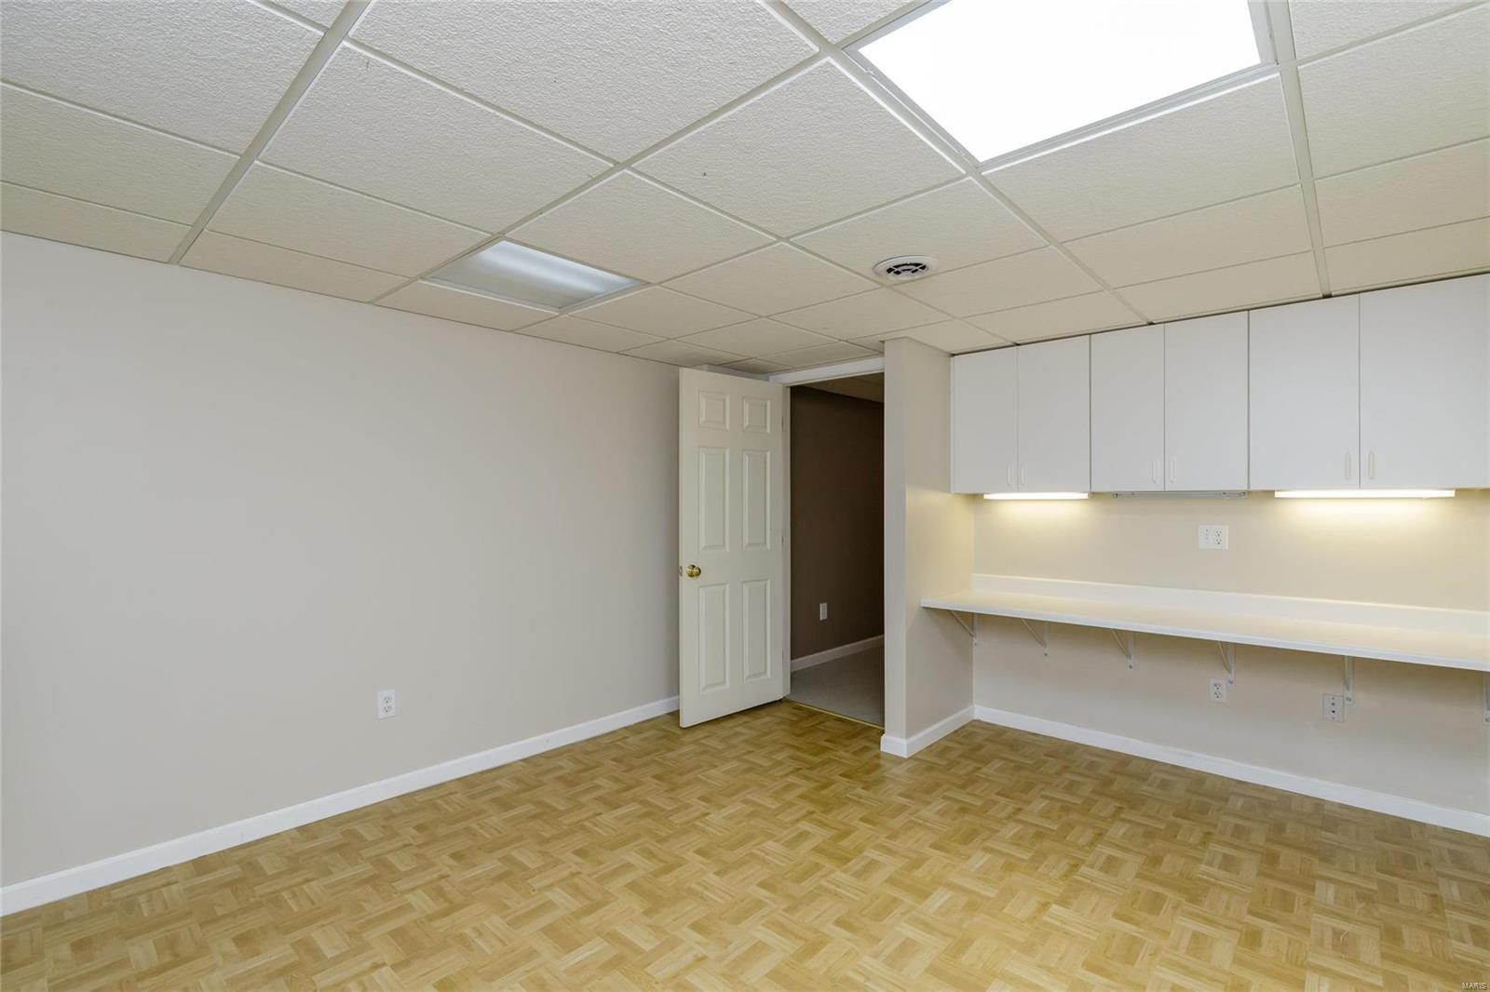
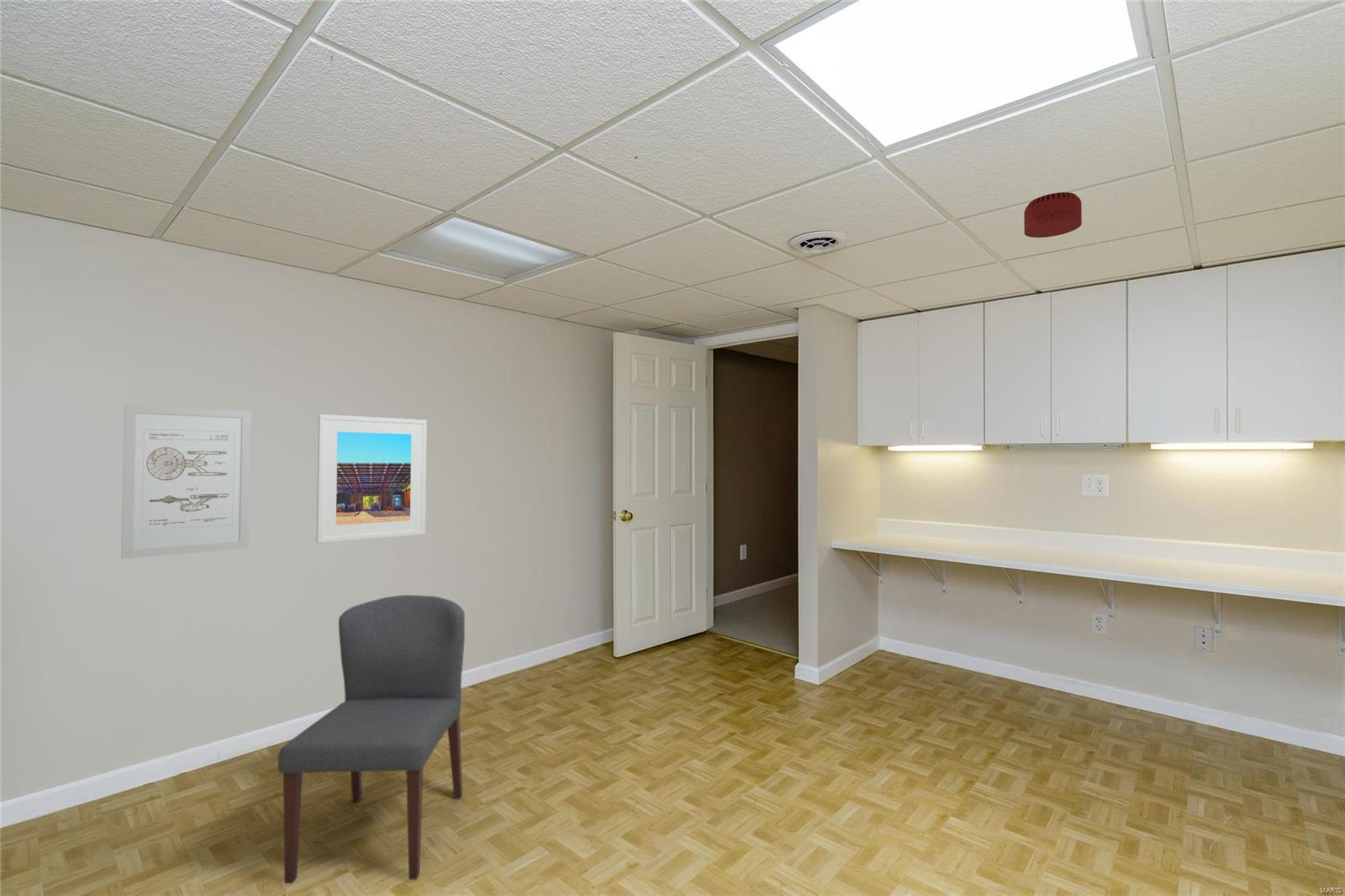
+ smoke detector (1052, 214)
+ wall art (190, 480)
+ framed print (374, 477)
+ chair (386, 721)
